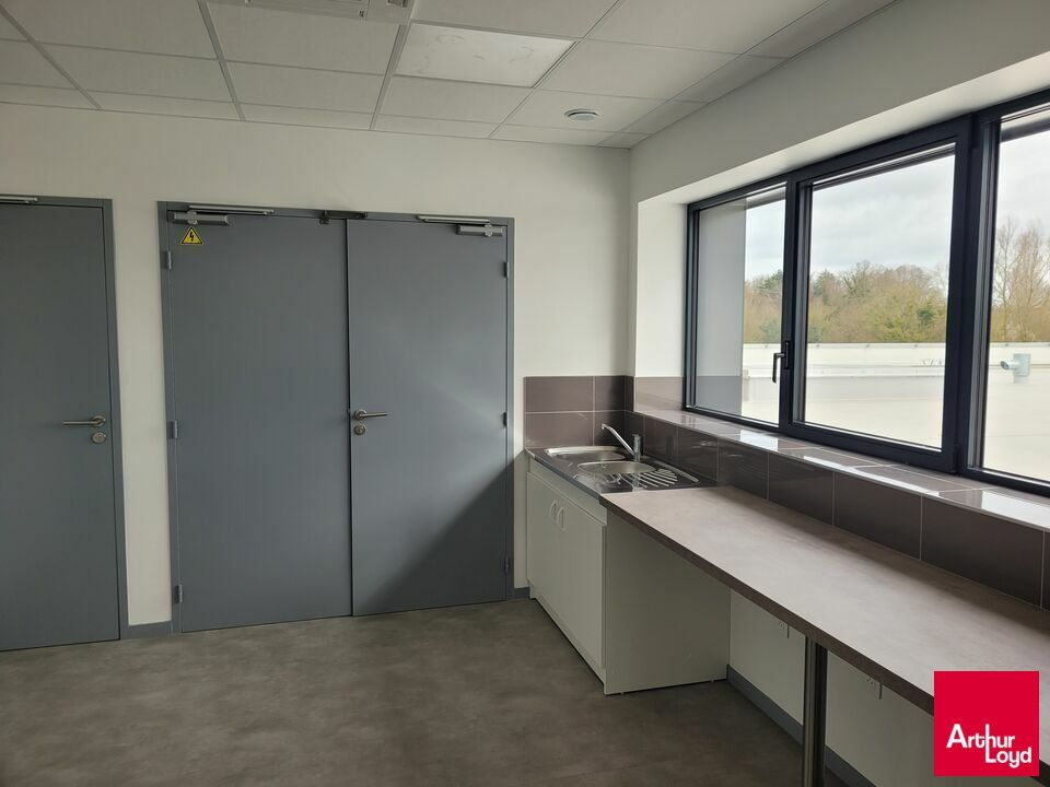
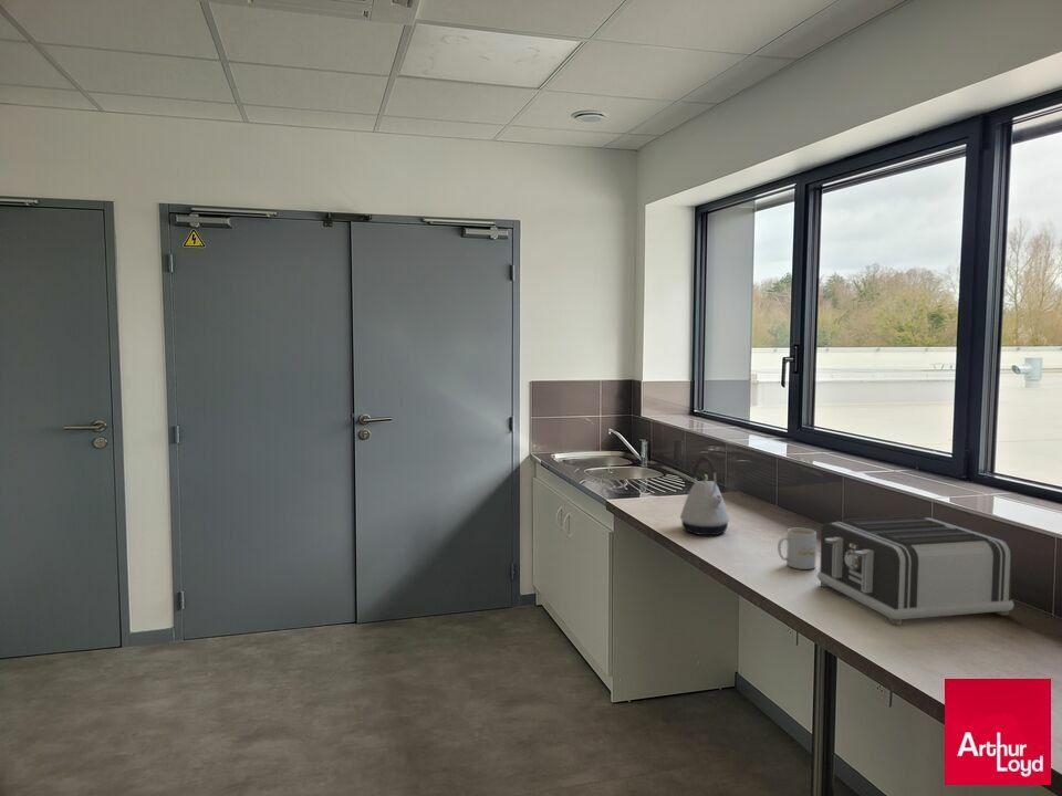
+ kettle (706, 494)
+ mug (795, 548)
+ toaster (904, 564)
